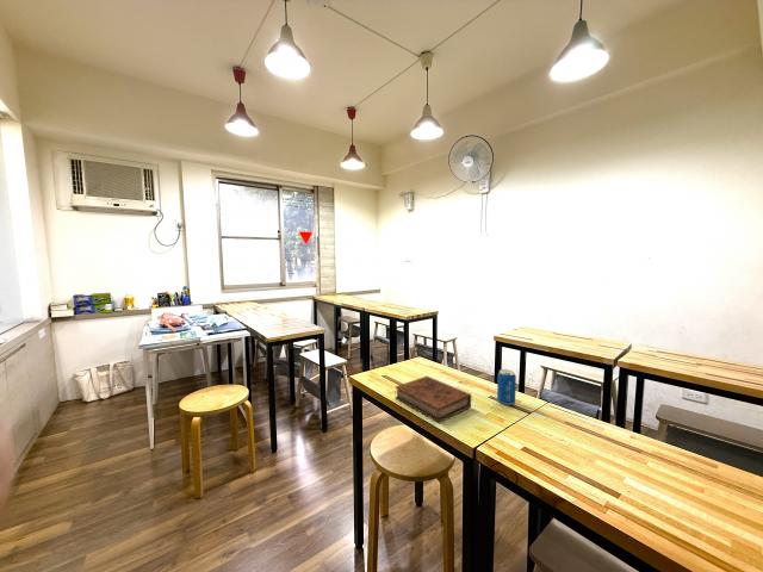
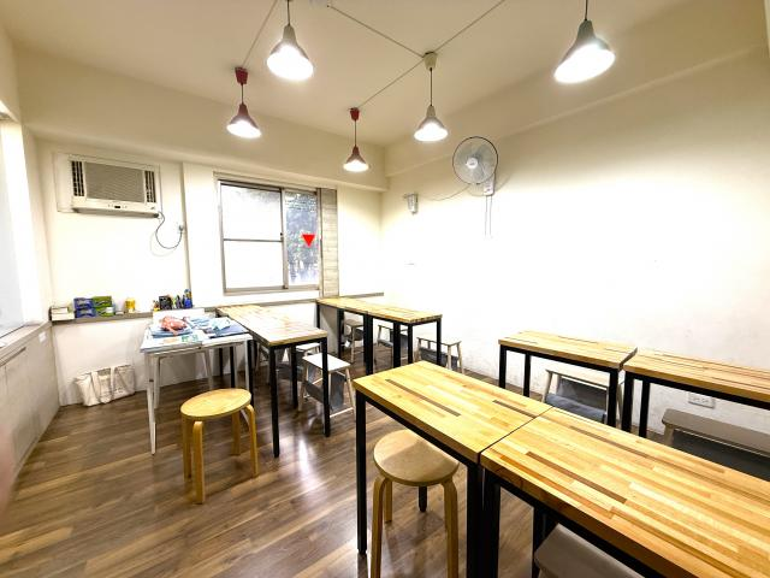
- beverage can (505, 386)
- book (432, 396)
